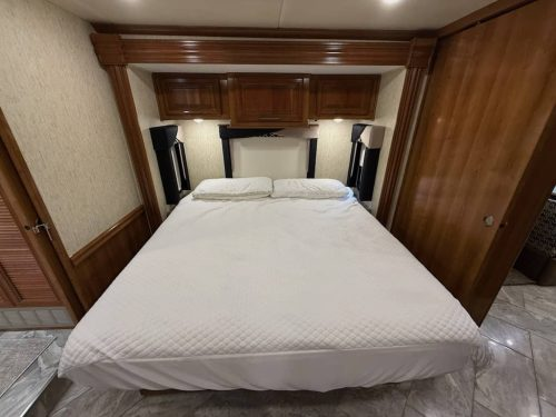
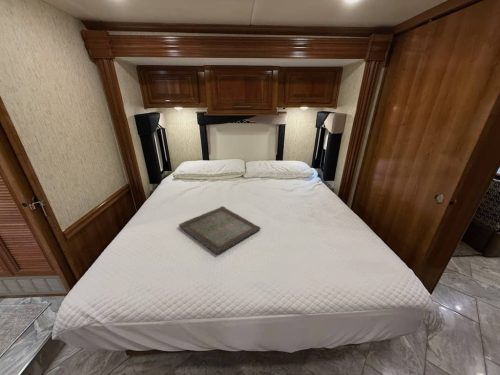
+ serving tray (219, 226)
